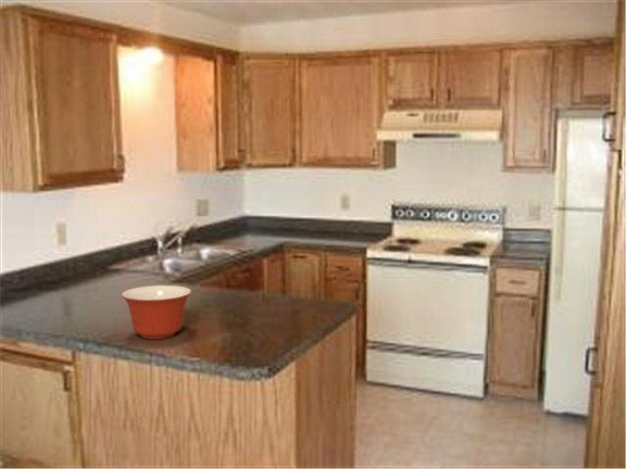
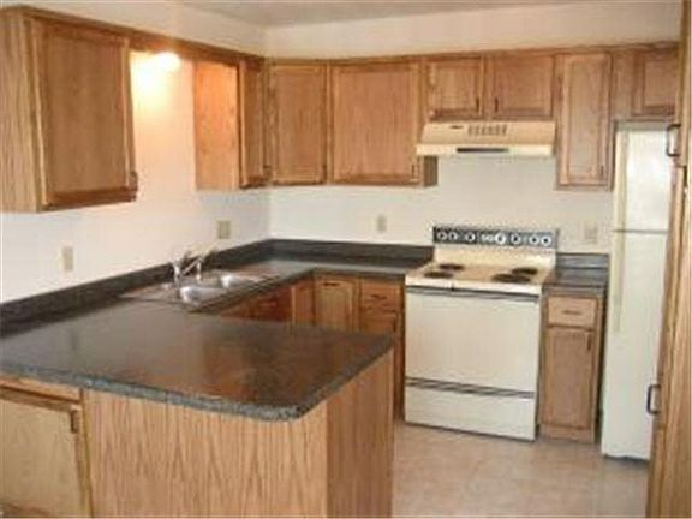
- mixing bowl (156, 313)
